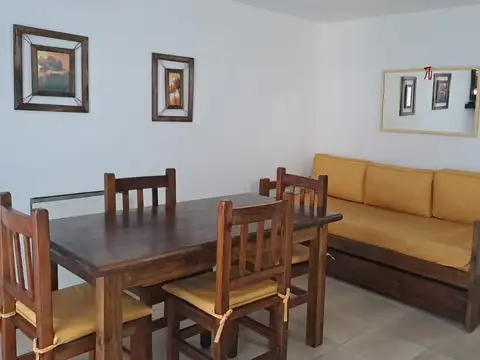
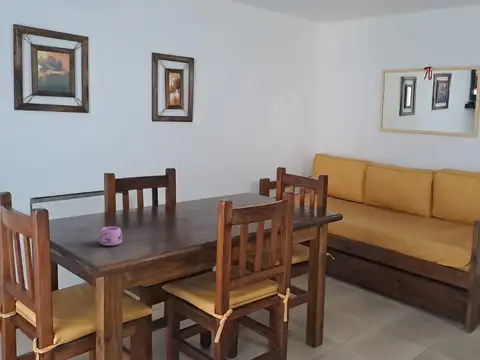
+ mug (112, 235)
